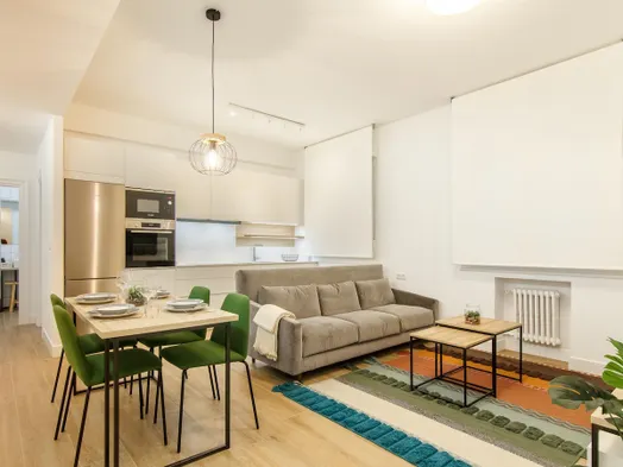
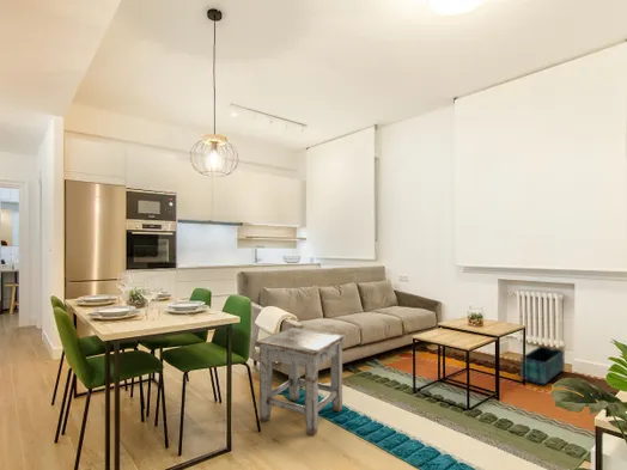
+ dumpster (542, 365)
+ stool (299, 376)
